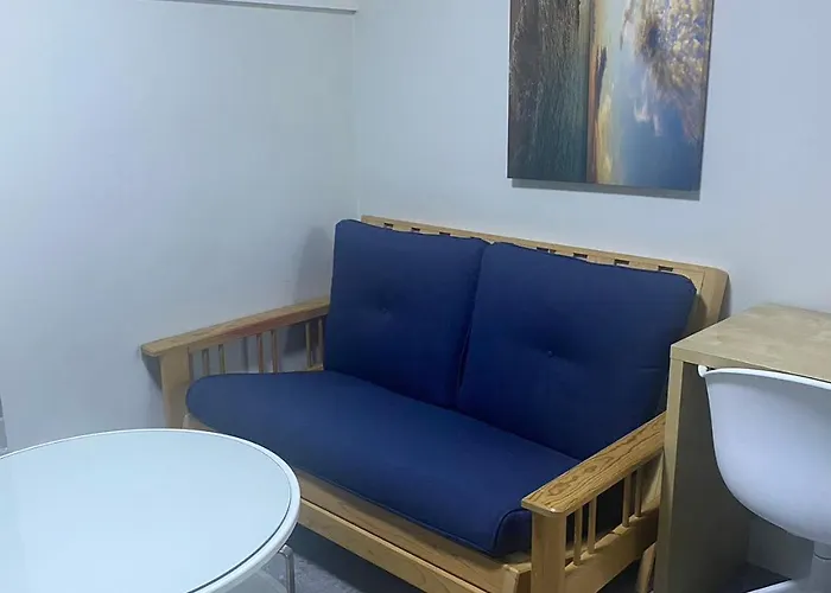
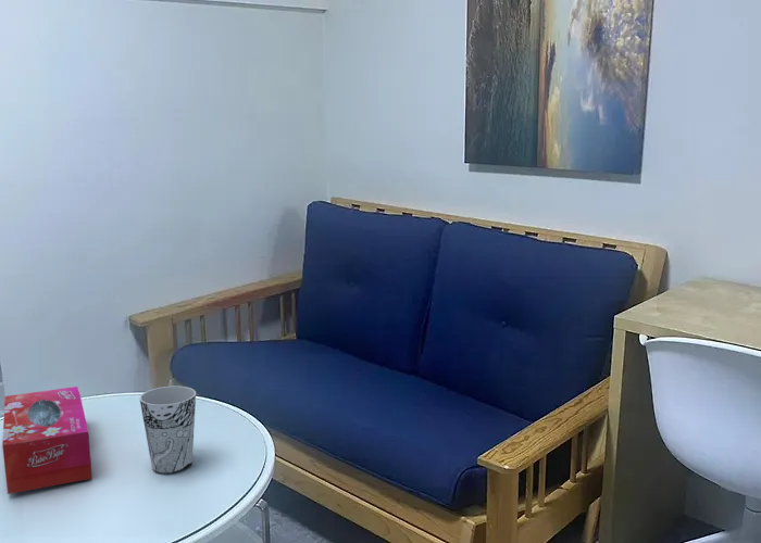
+ cup (170, 430)
+ tissue box (46, 434)
